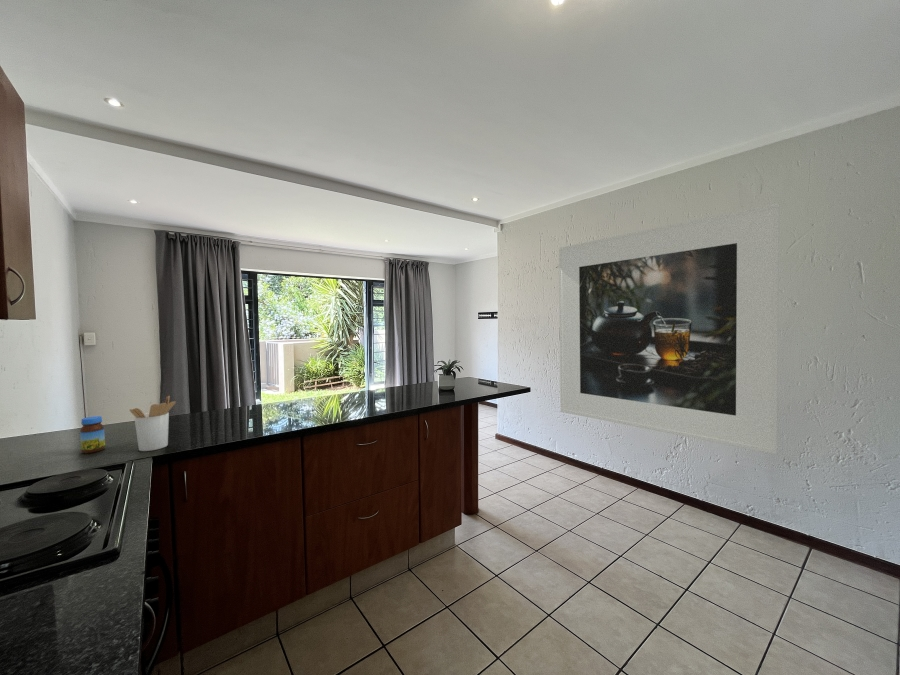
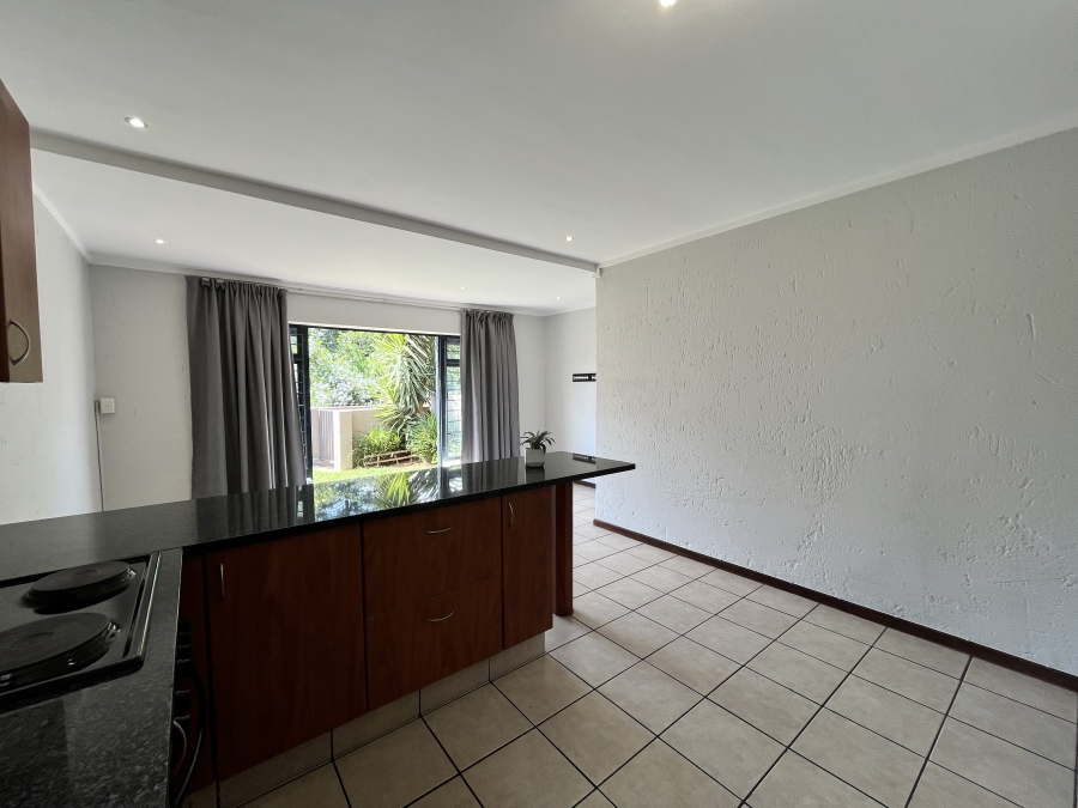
- jar (92, 433)
- utensil holder (156, 423)
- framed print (646, 330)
